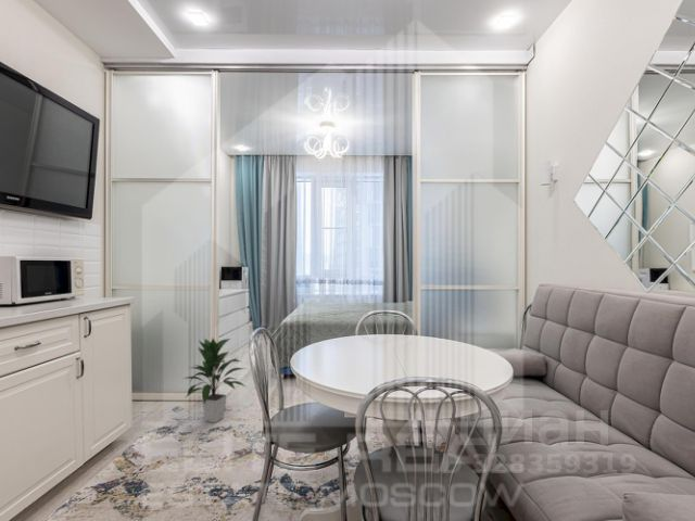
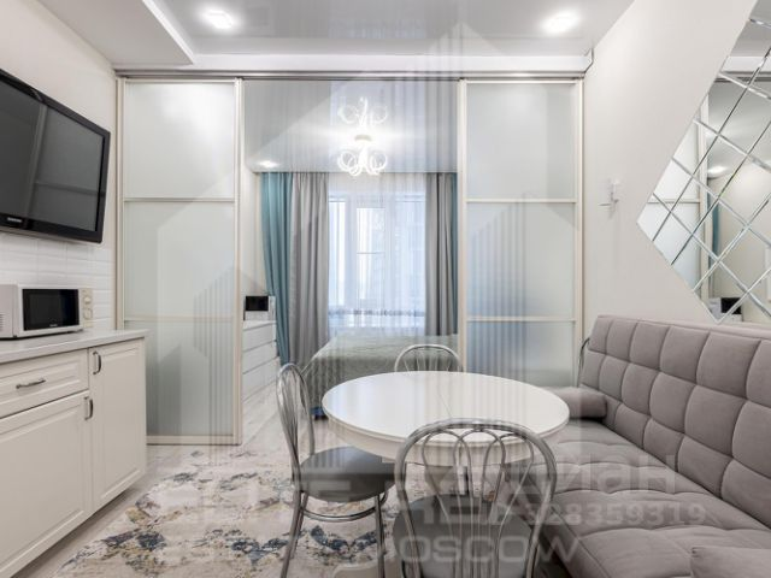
- indoor plant (213, 377)
